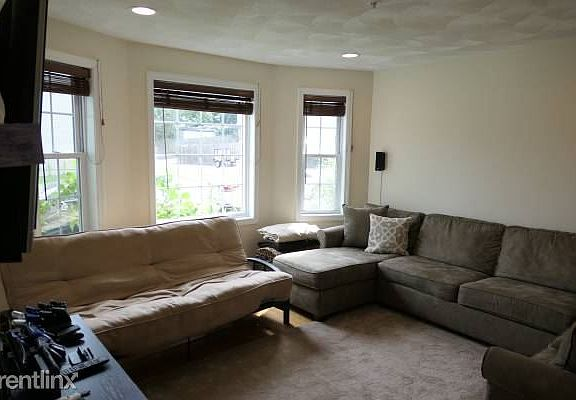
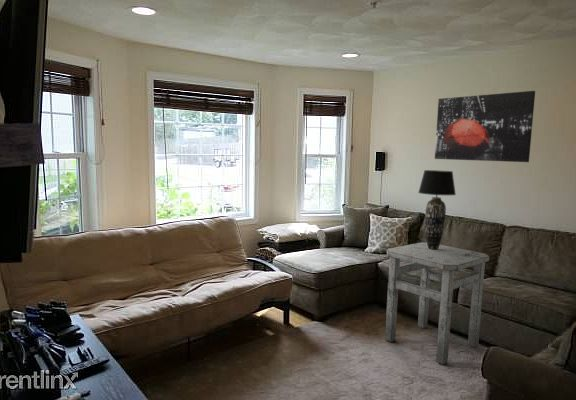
+ side table (433, 298)
+ table lamp (435, 210)
+ wall art (480, 128)
